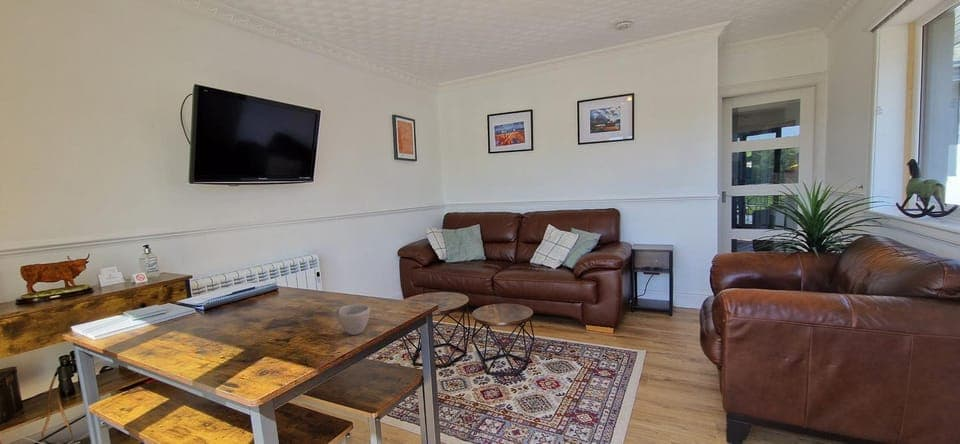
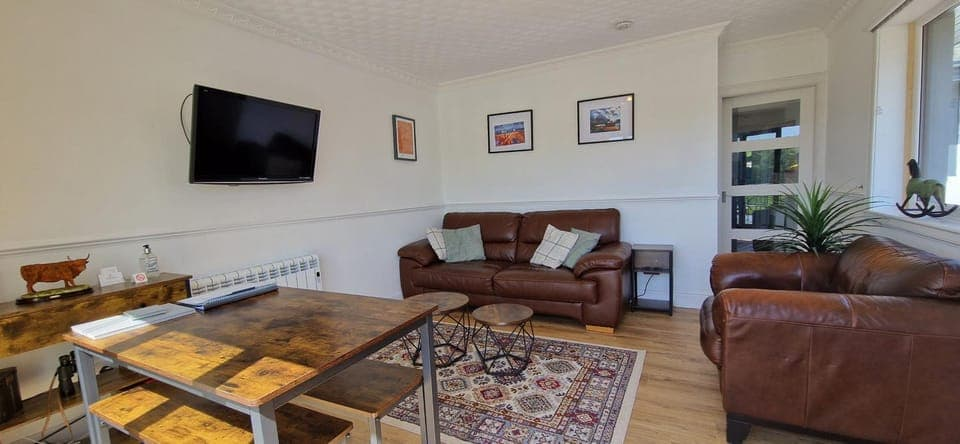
- cup (350, 320)
